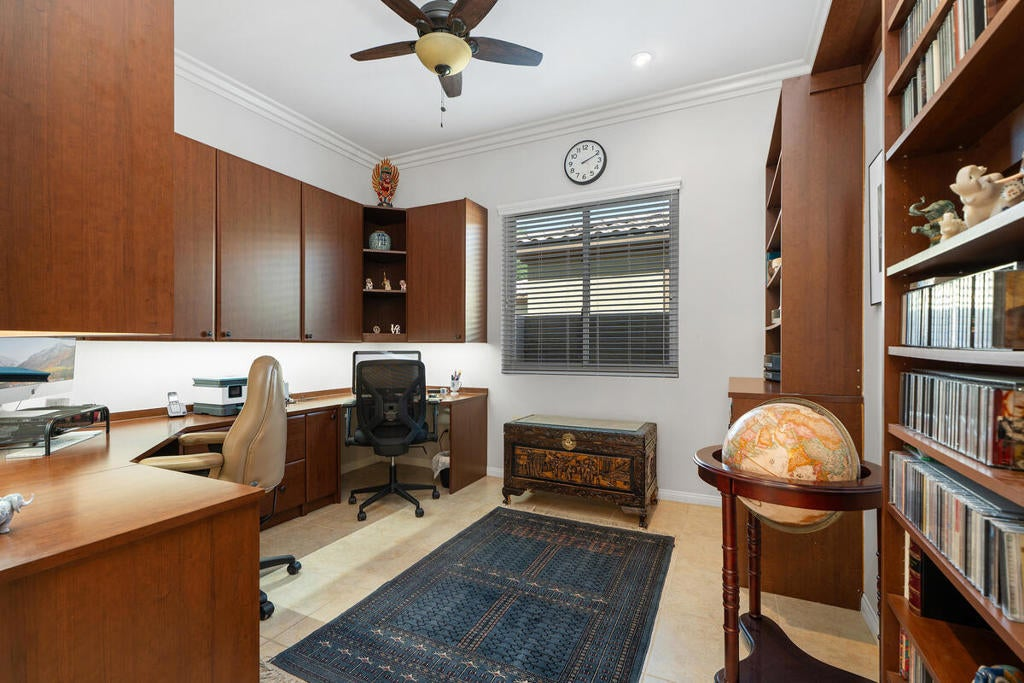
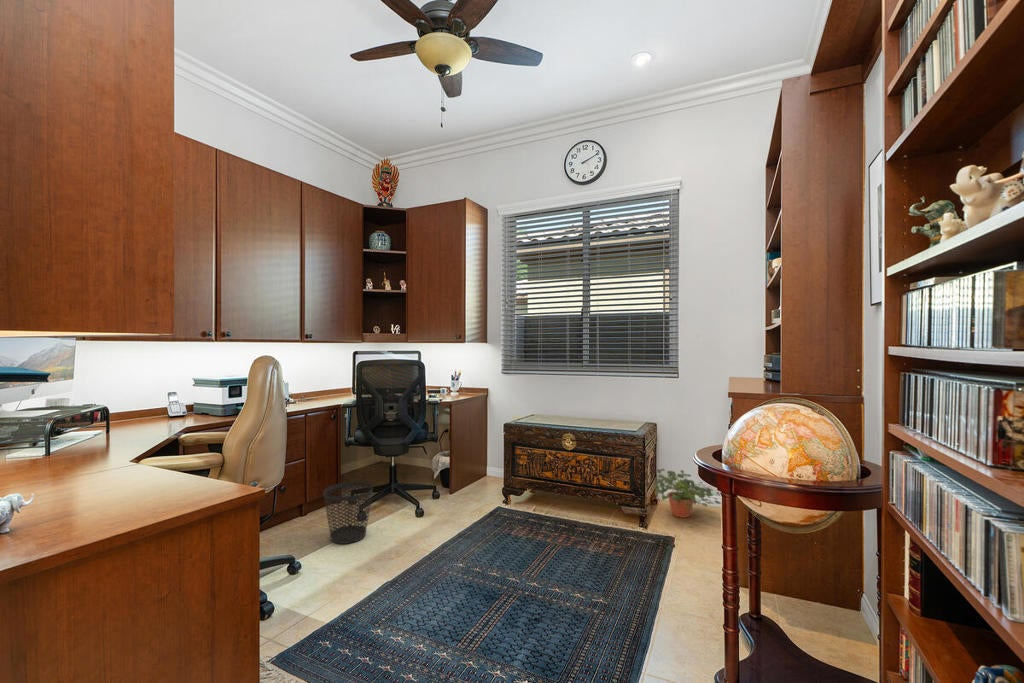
+ potted plant (686, 495)
+ wastebasket (348, 513)
